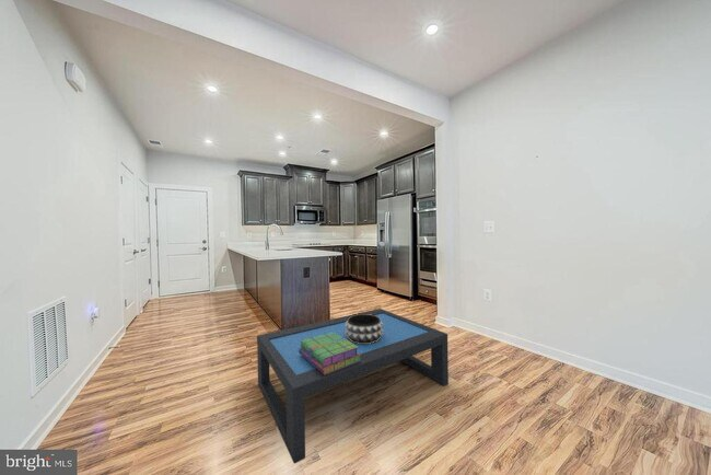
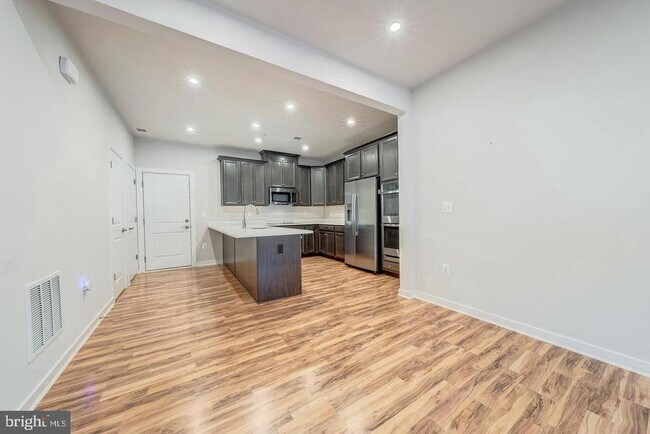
- coffee table (353, 363)
- stack of books (328, 349)
- decorative bowl (363, 325)
